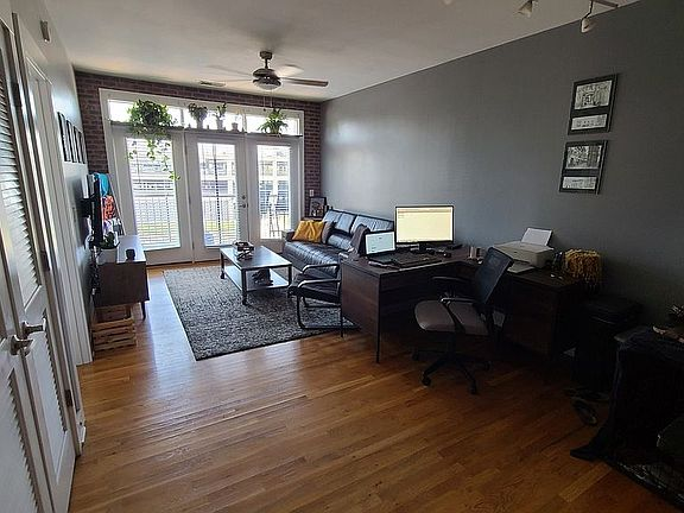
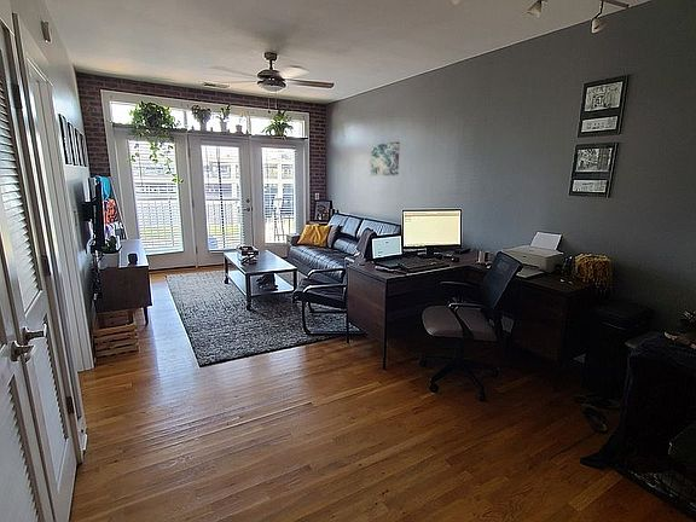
+ wall art (383, 160)
